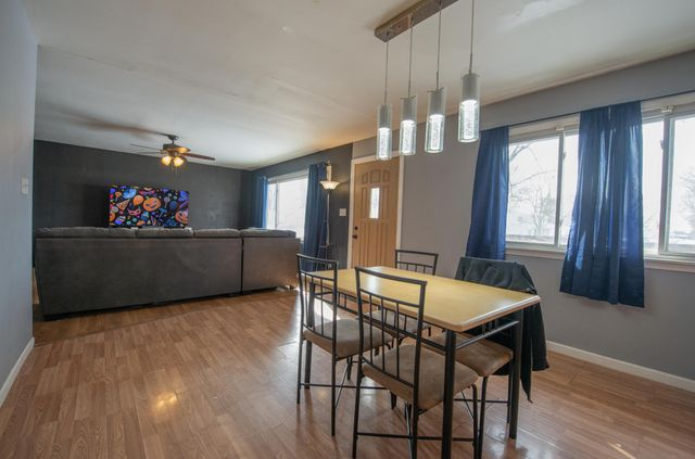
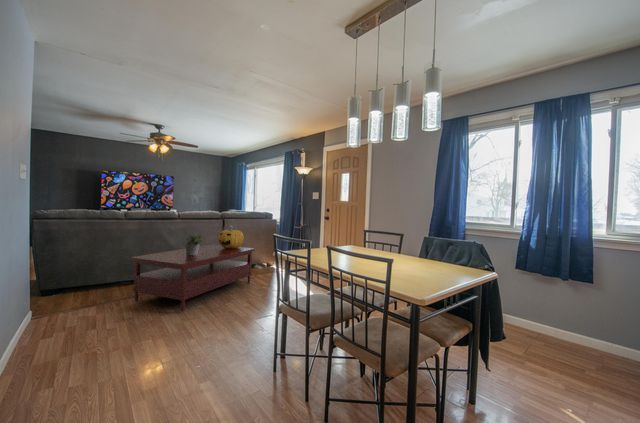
+ decorative pumpkin (231, 236)
+ potted plant (195, 243)
+ coffee table (200, 271)
